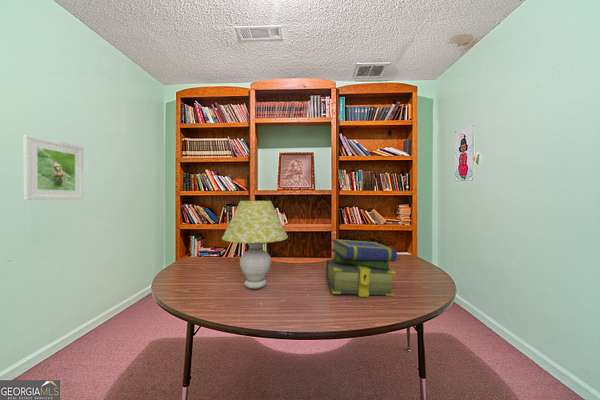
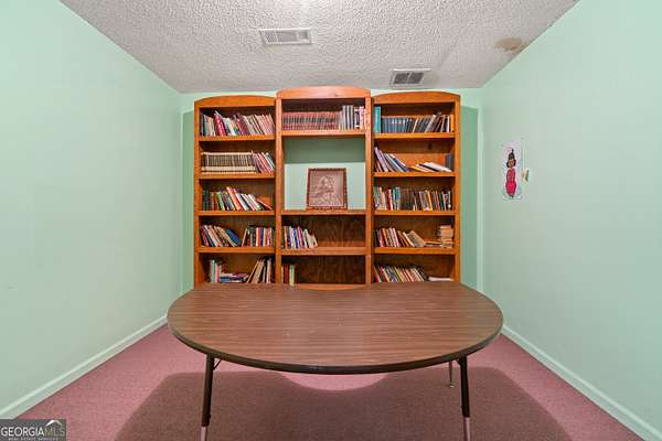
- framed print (56, 170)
- table lamp (255, 244)
- stack of books (359, 264)
